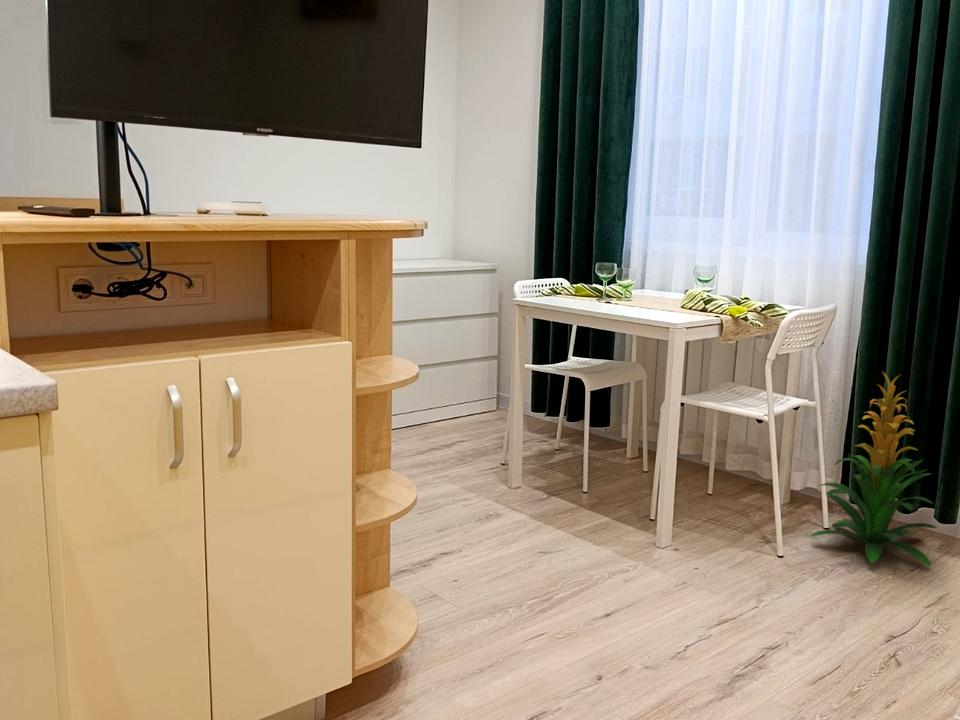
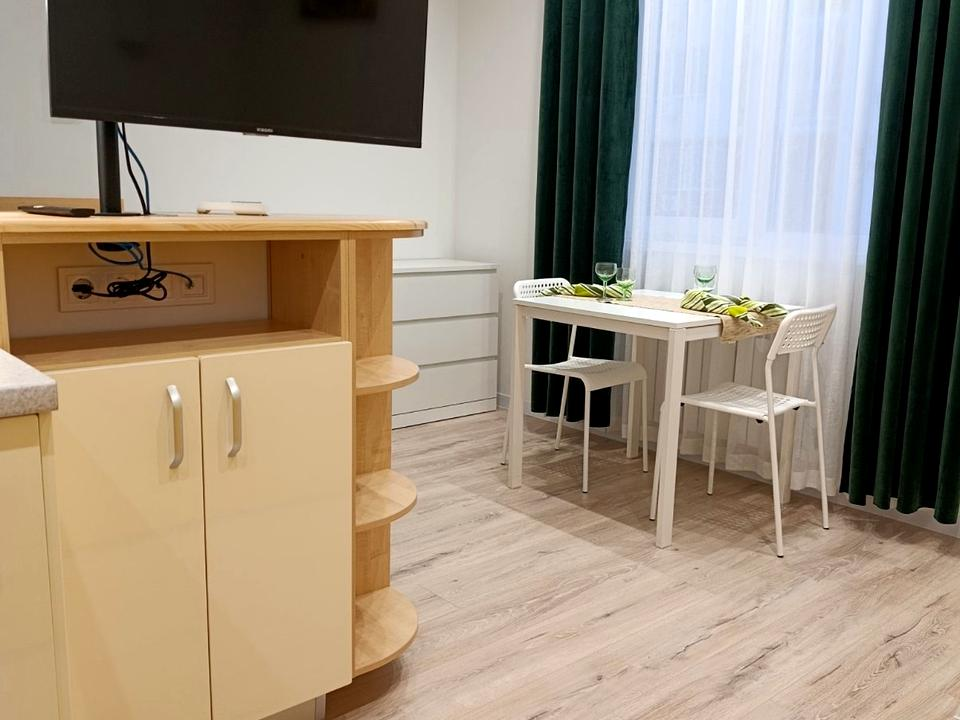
- indoor plant (883, 461)
